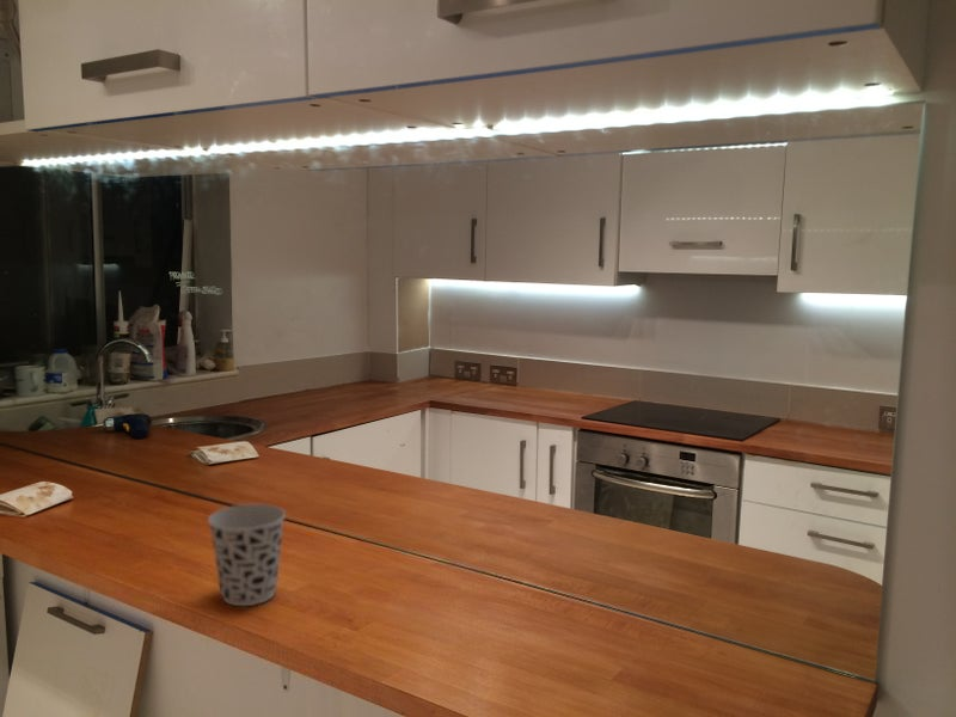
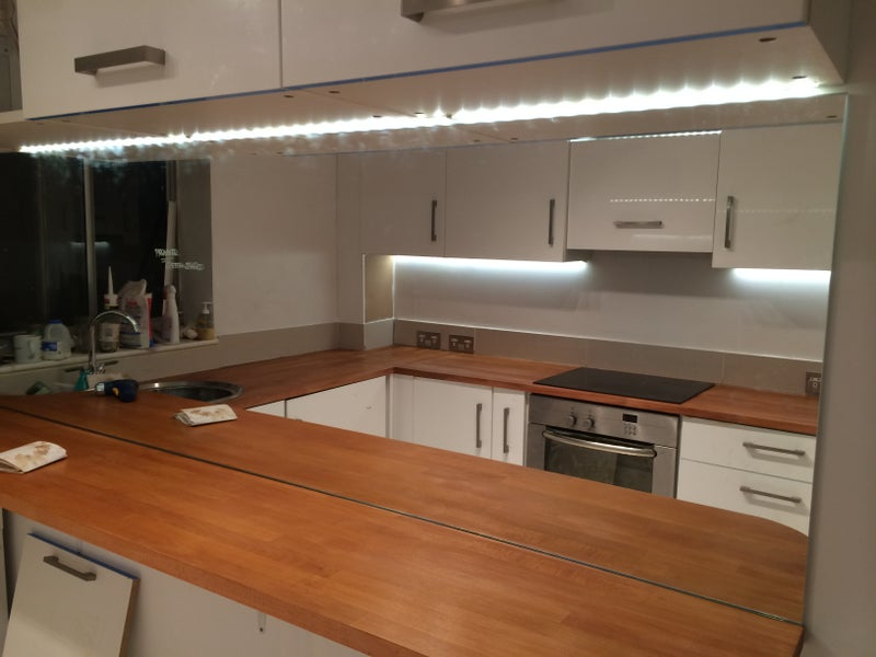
- cup (247, 554)
